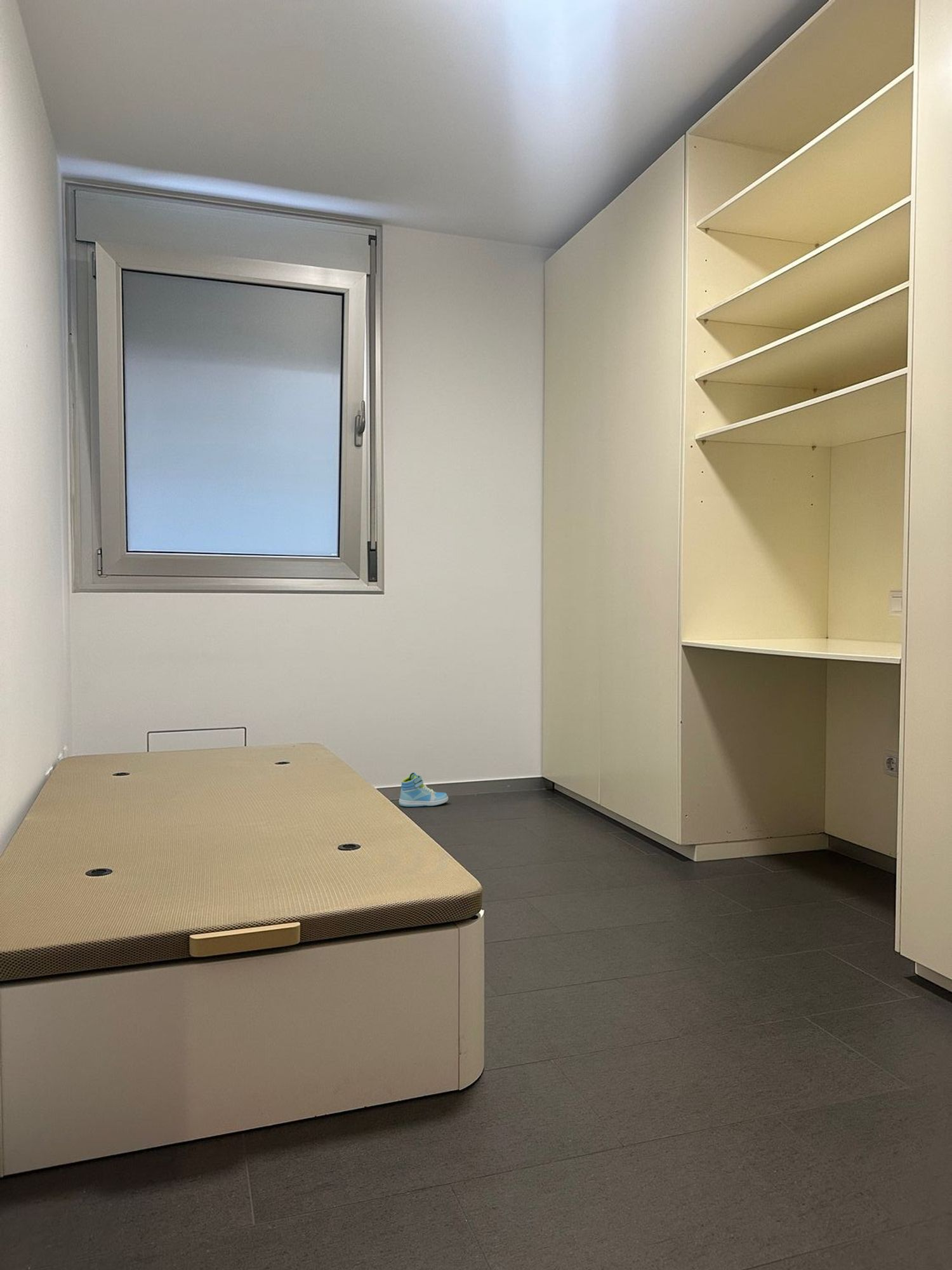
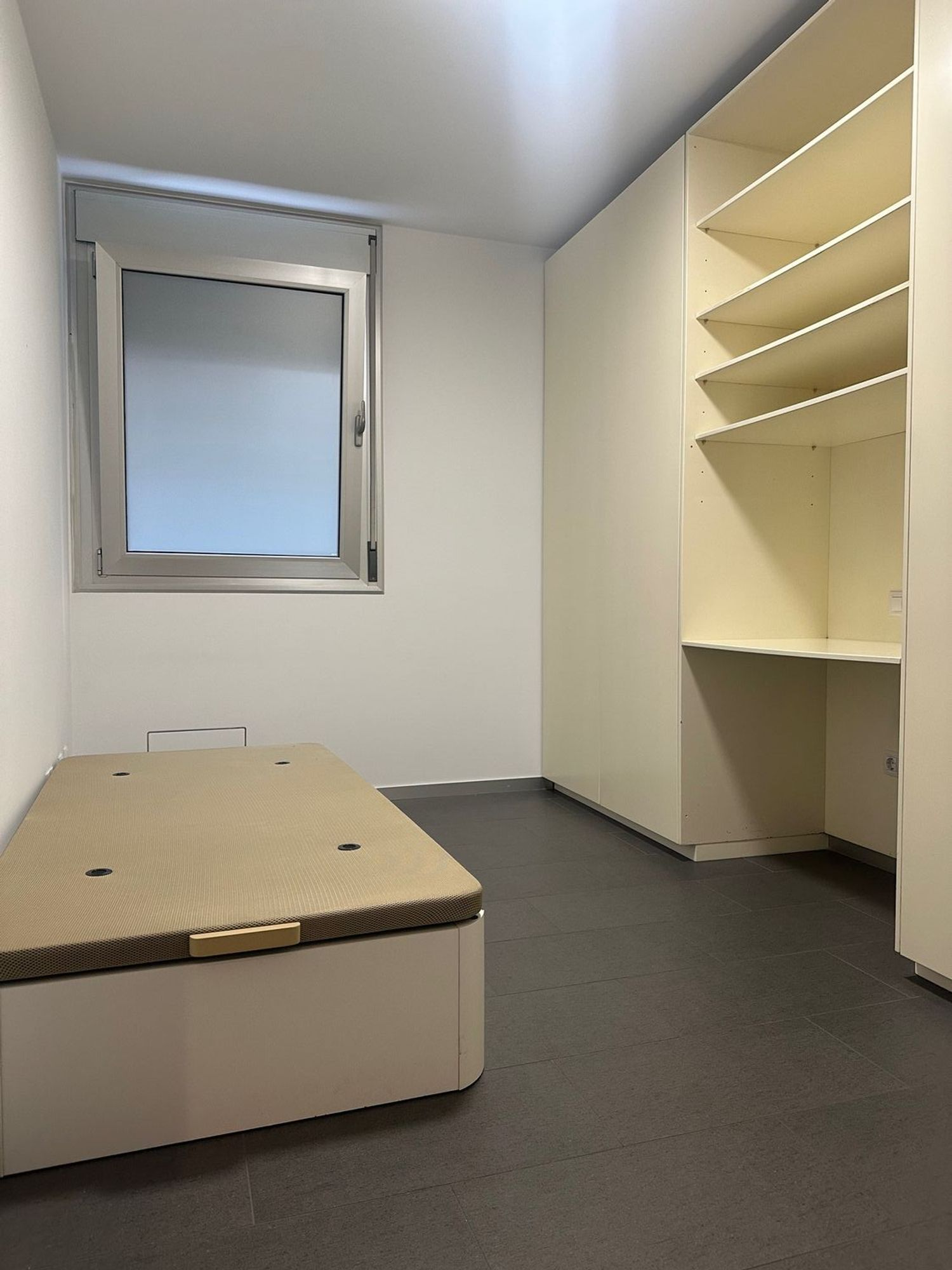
- sneaker (424, 788)
